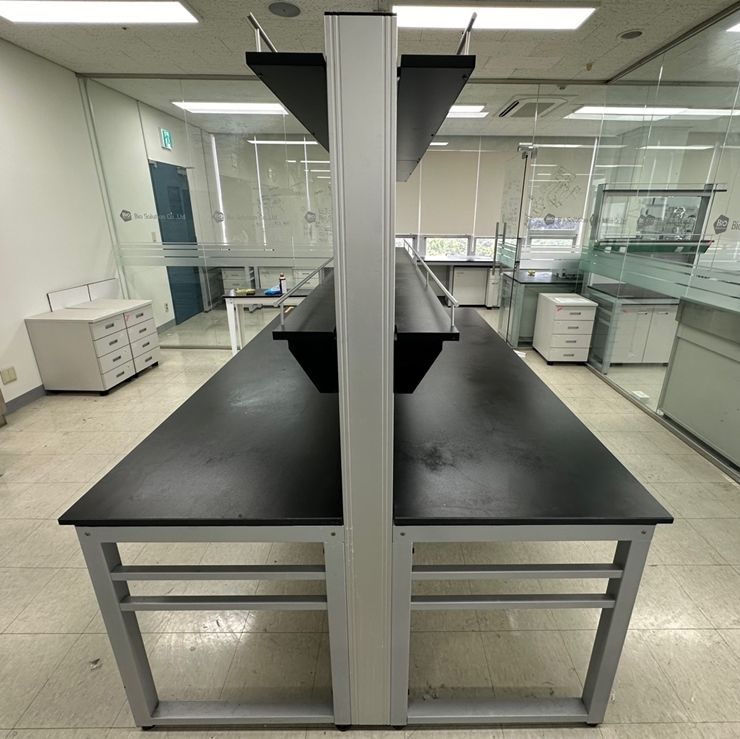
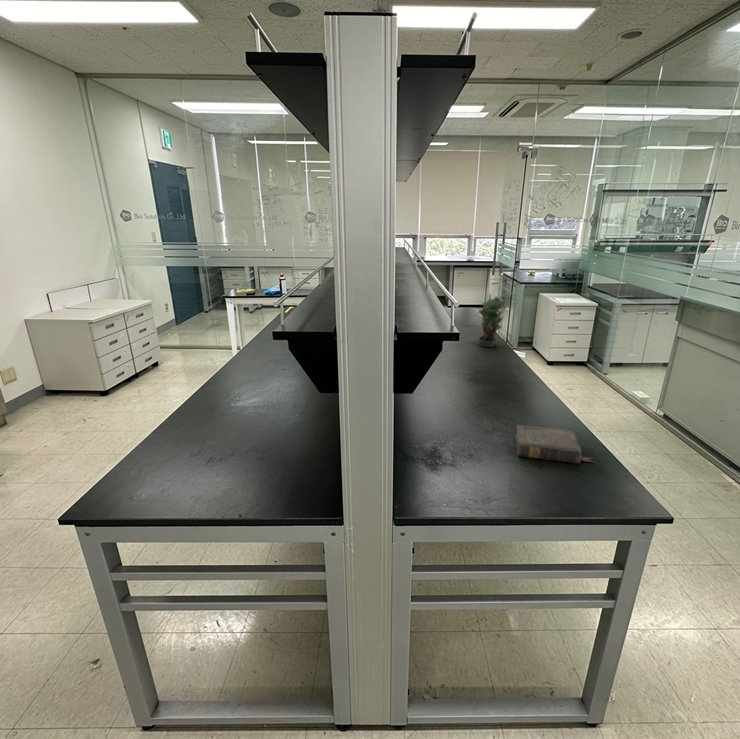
+ potted plant (494, 319)
+ book (554, 444)
